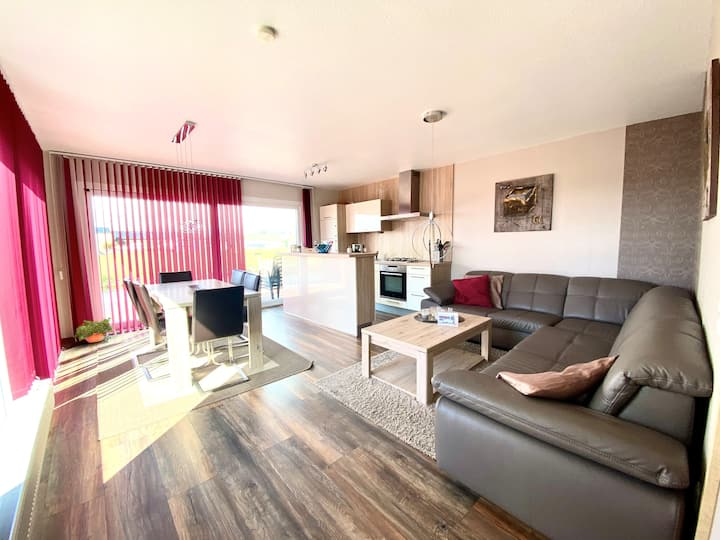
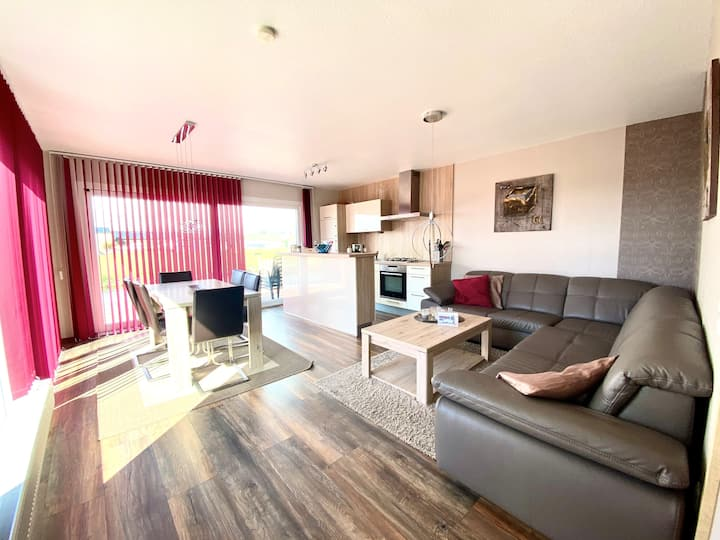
- potted plant (94, 330)
